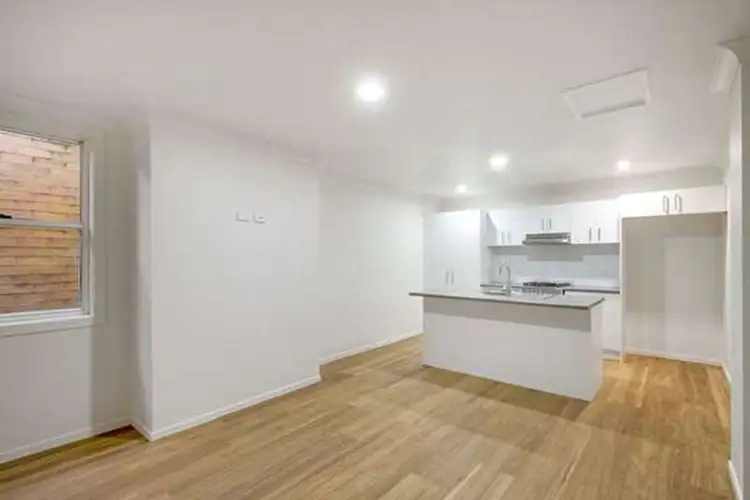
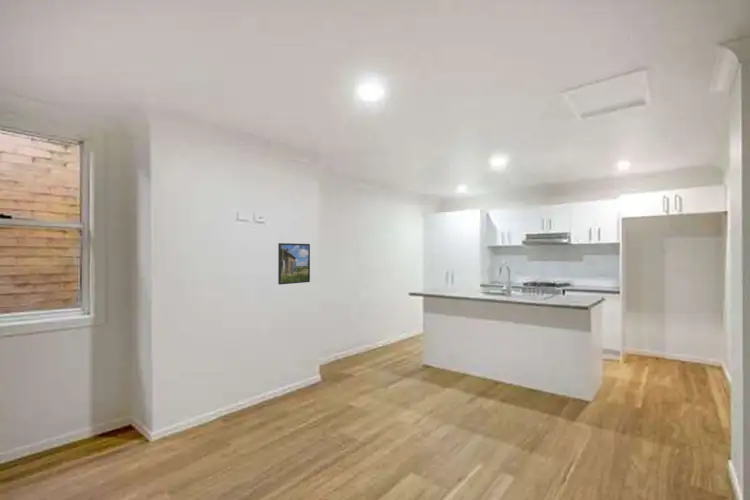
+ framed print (294, 263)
